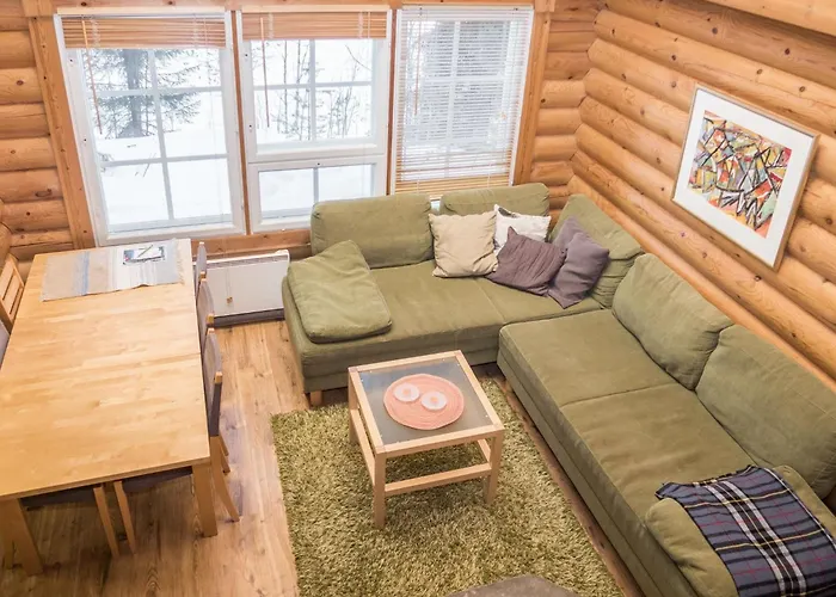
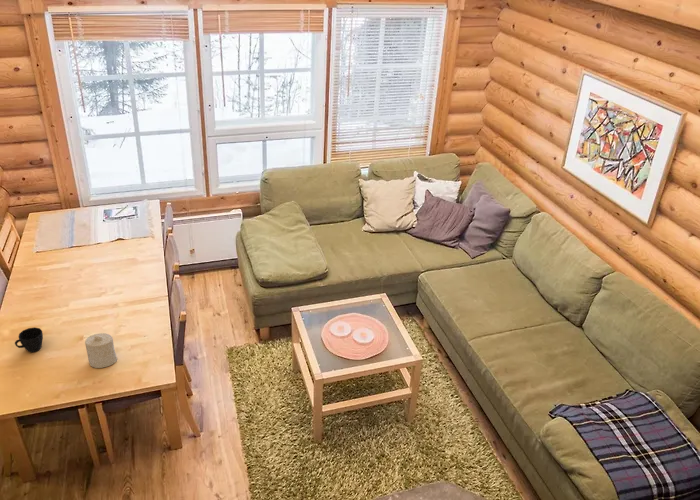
+ cup (30, 341)
+ candle (100, 347)
